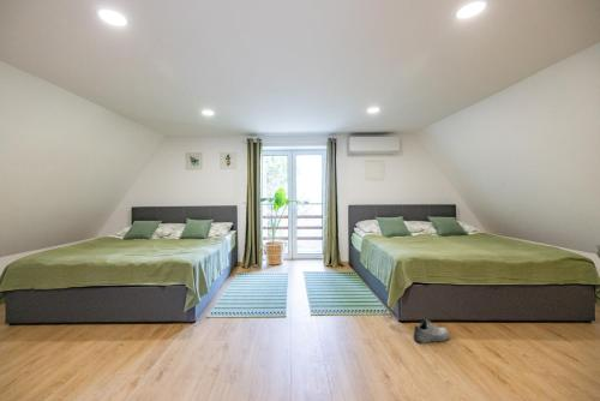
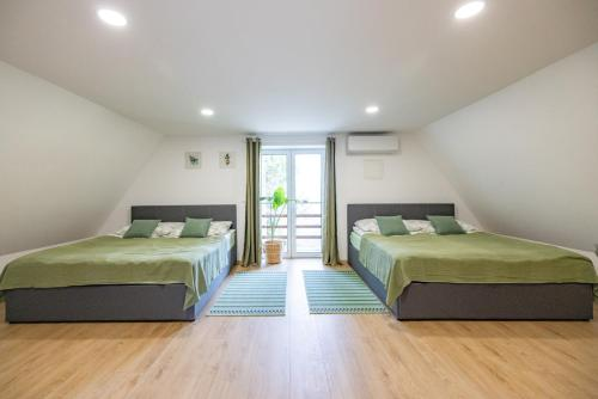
- shoe (431, 329)
